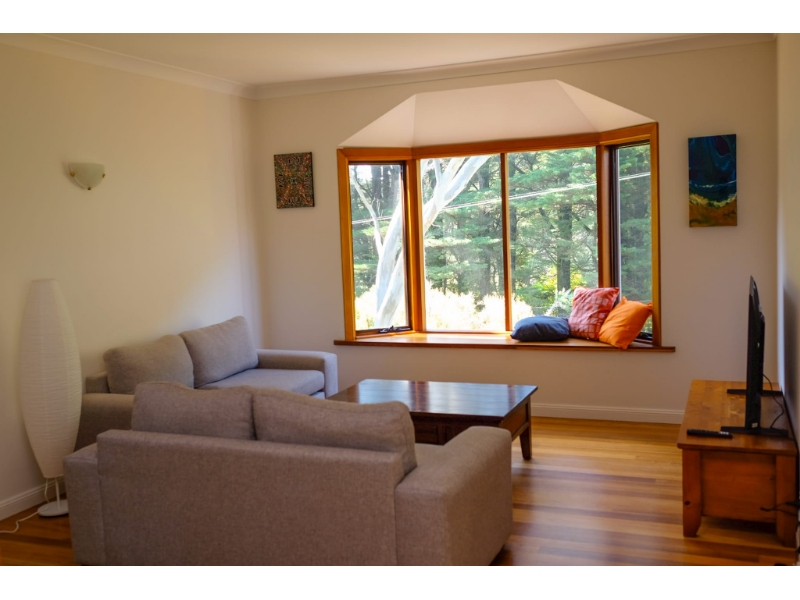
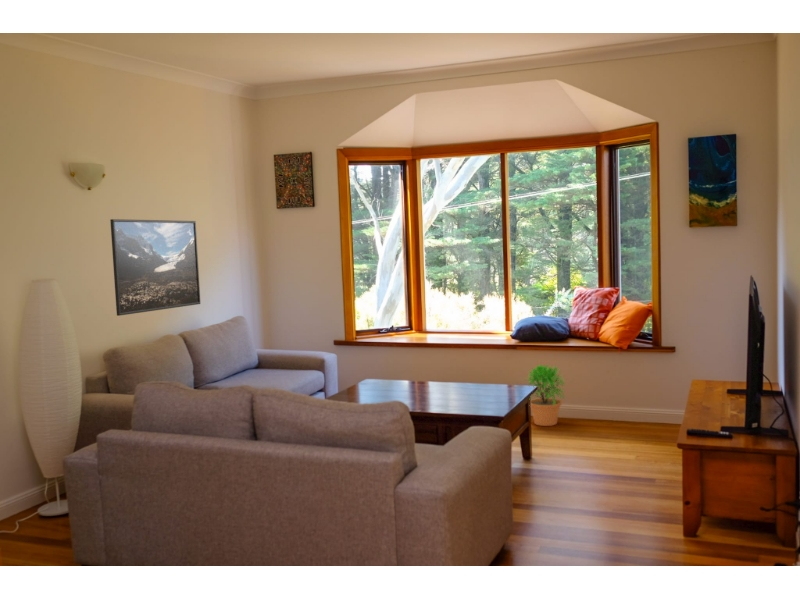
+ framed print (158, 265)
+ potted plant (544, 392)
